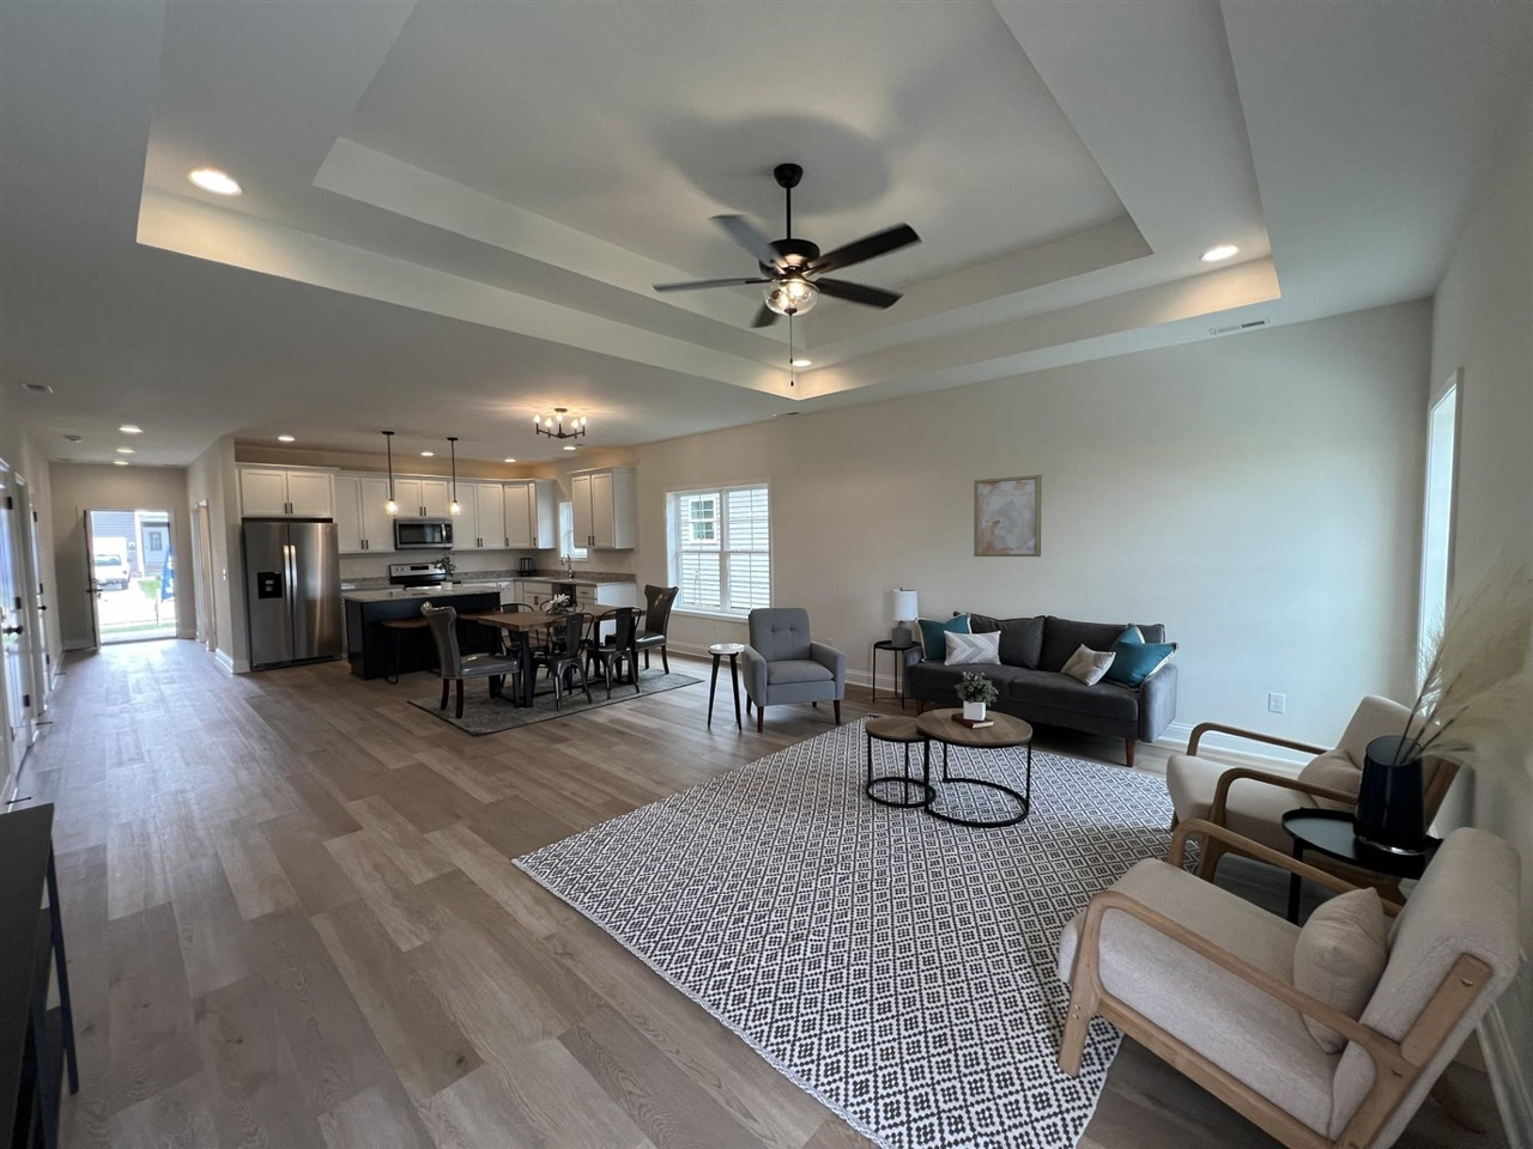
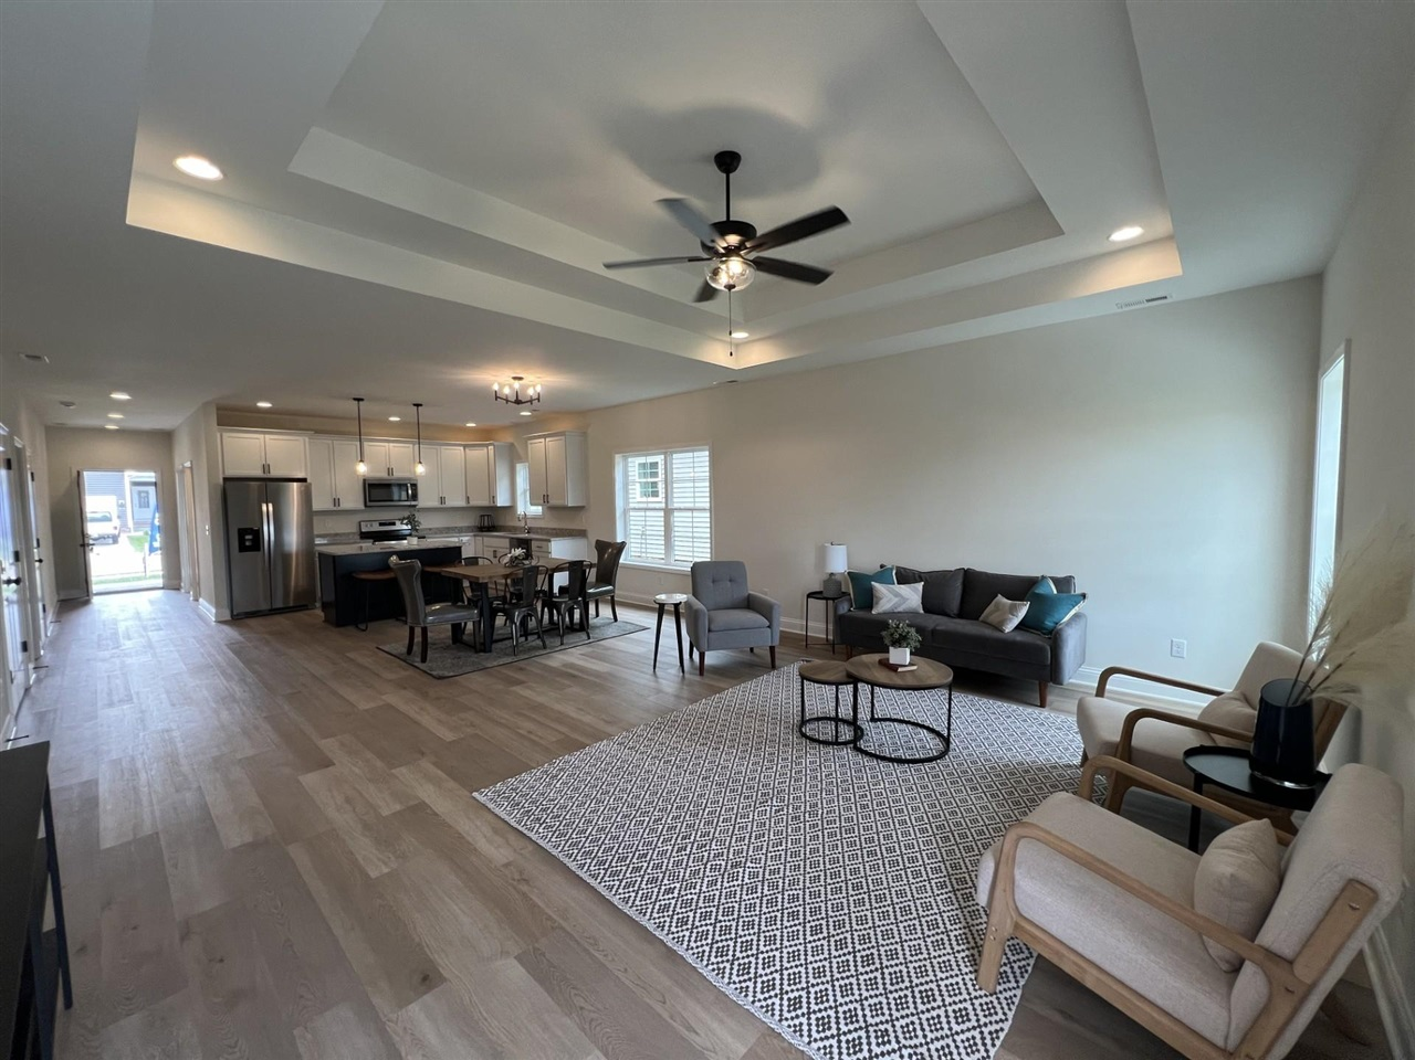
- wall art (1006, 517)
